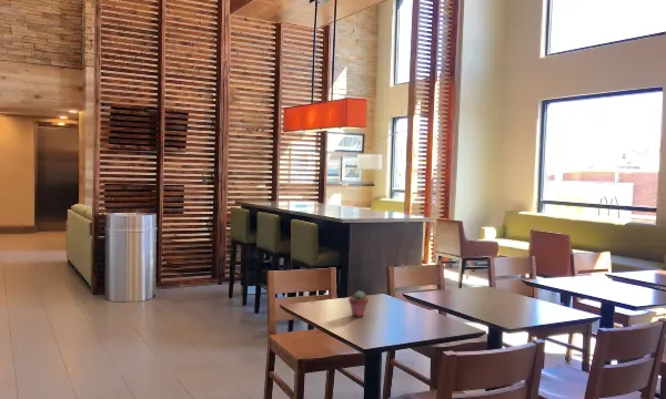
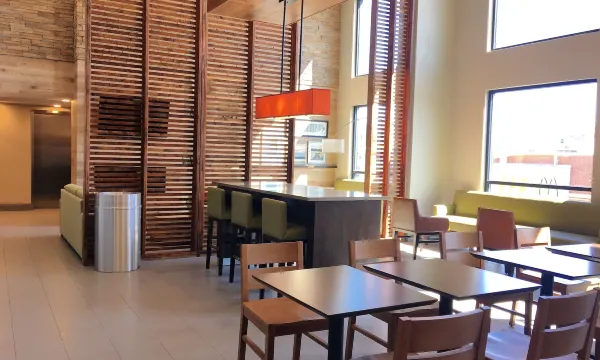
- potted succulent (357, 303)
